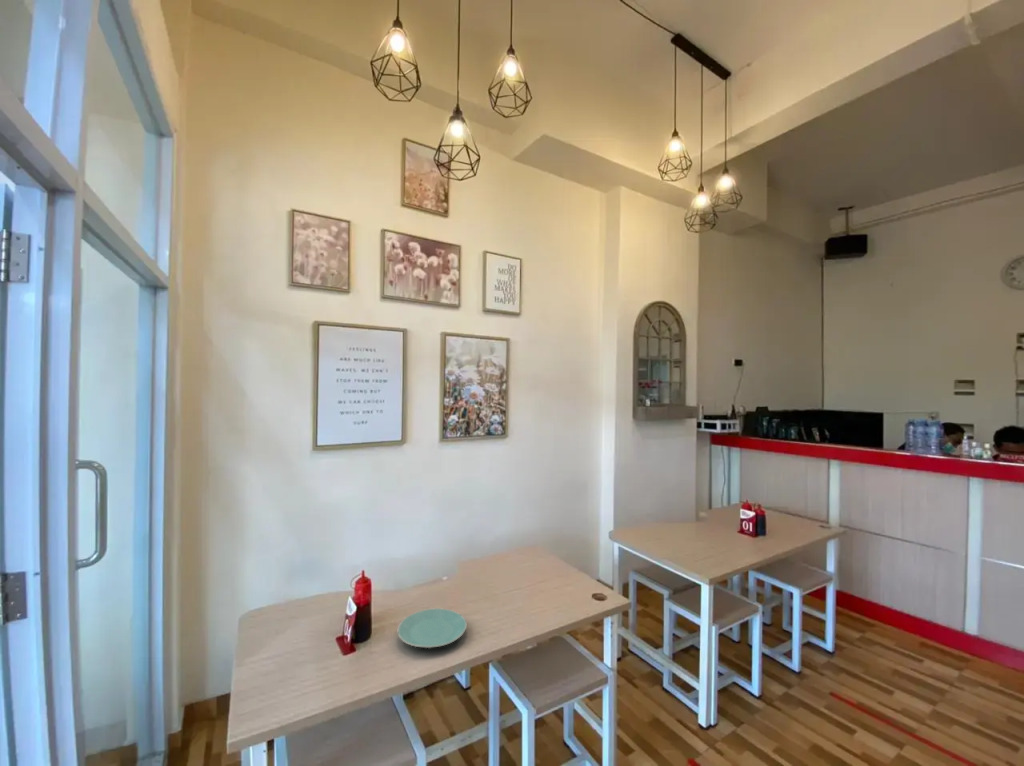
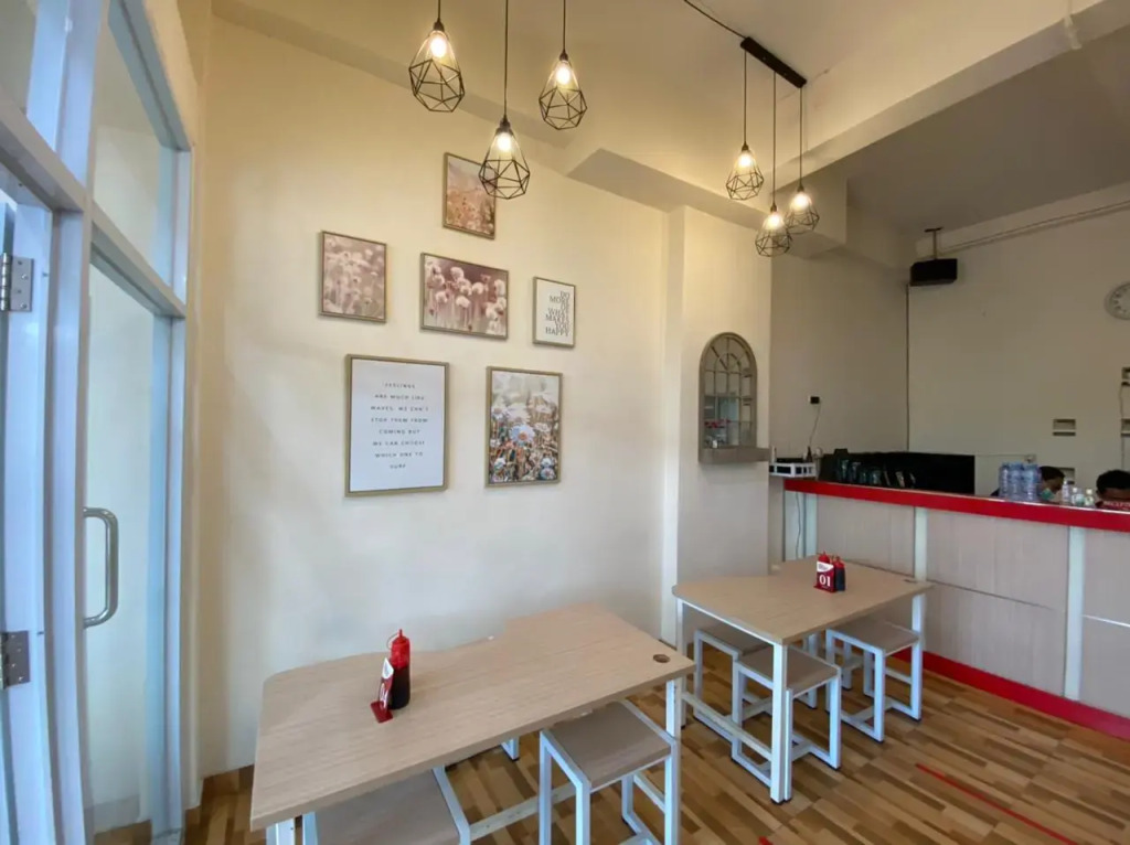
- plate (432, 629)
